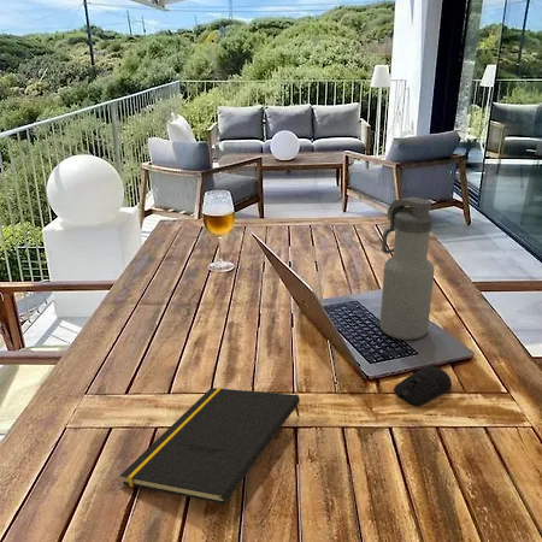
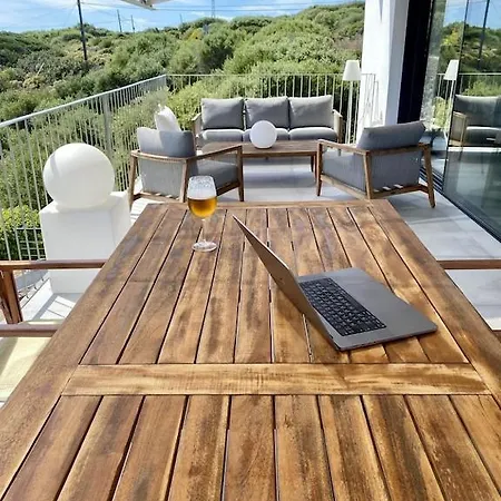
- notepad (216, 436)
- water bottle (407, 267)
- computer mouse (424, 382)
